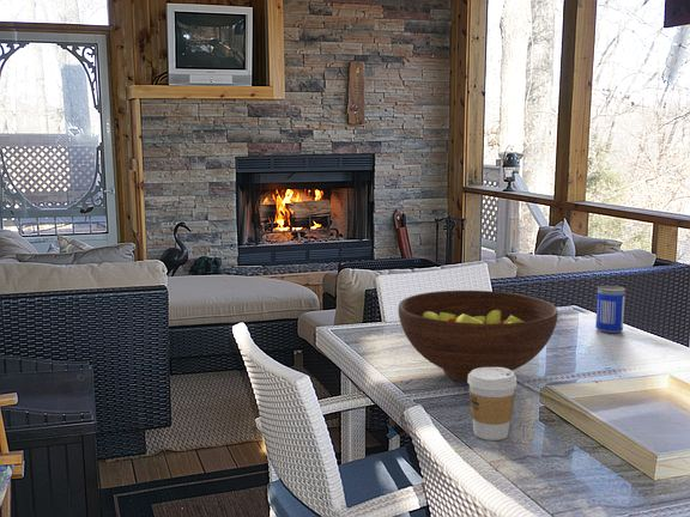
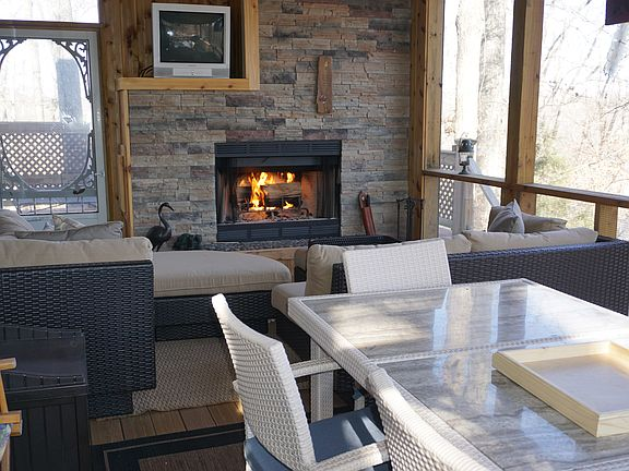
- fruit bowl (476, 340)
- beer can (610, 309)
- coffee cup (491, 402)
